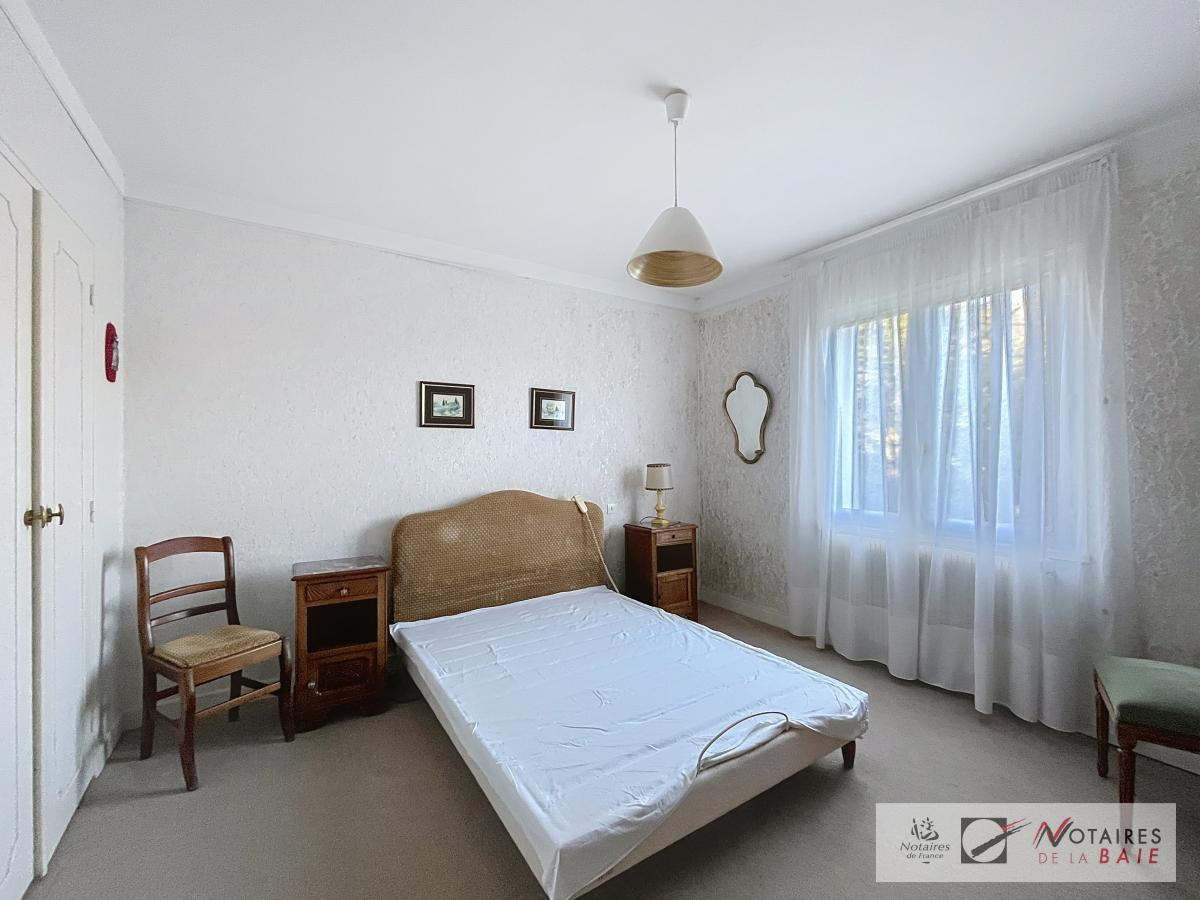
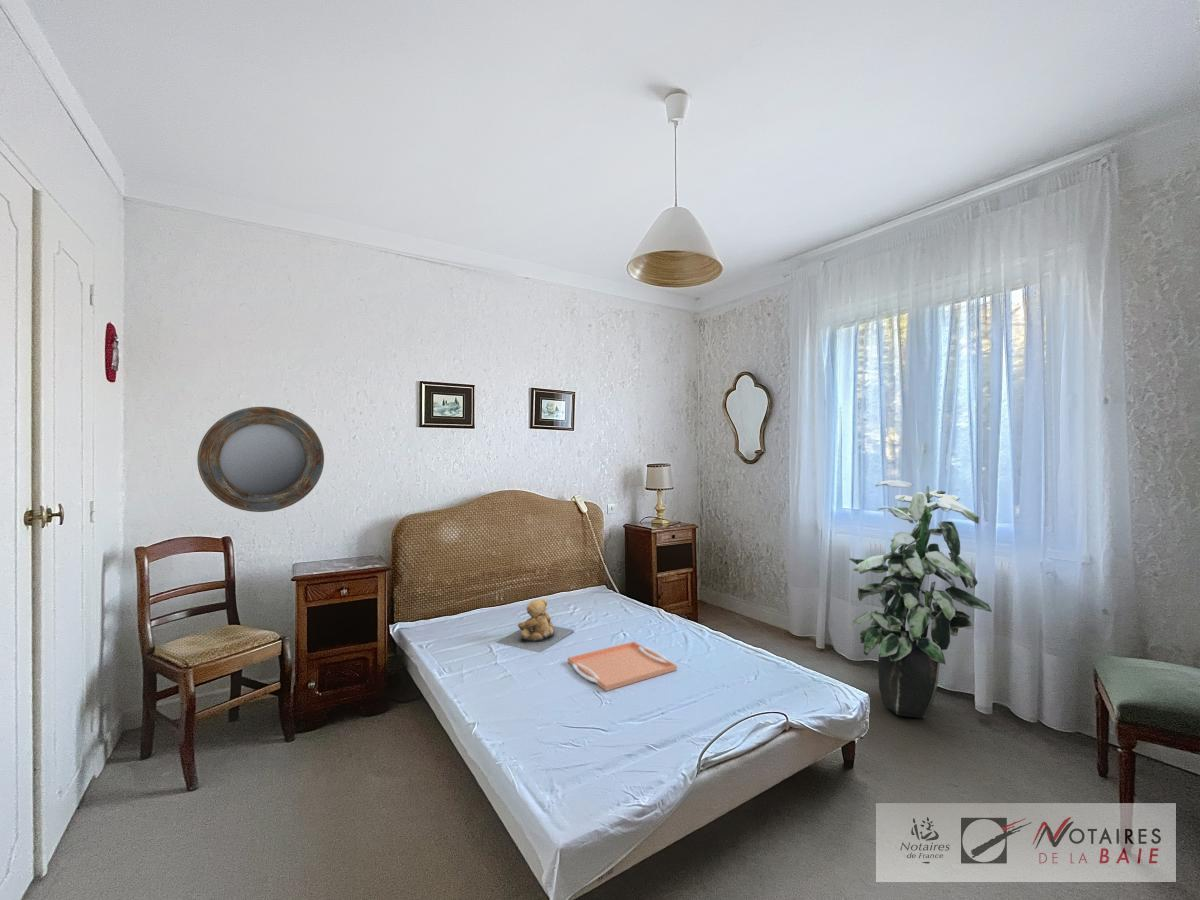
+ indoor plant (909, 594)
+ teddy bear (536, 617)
+ serving tray (621, 663)
+ home mirror (264, 459)
